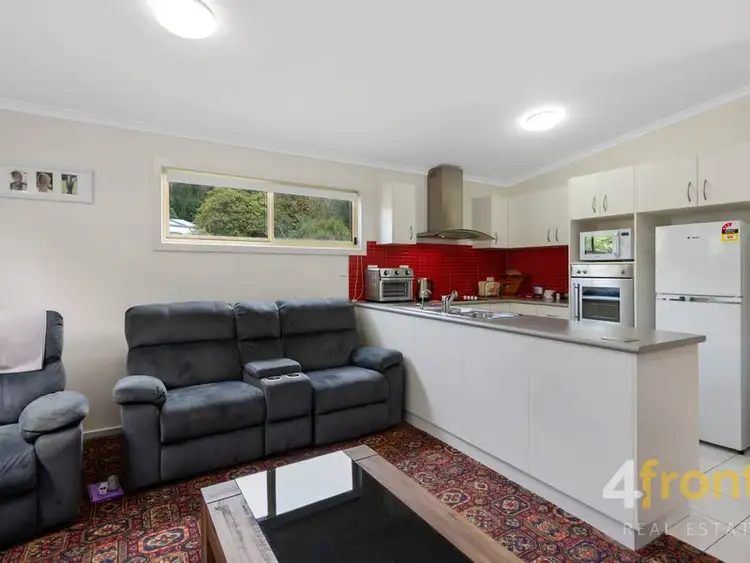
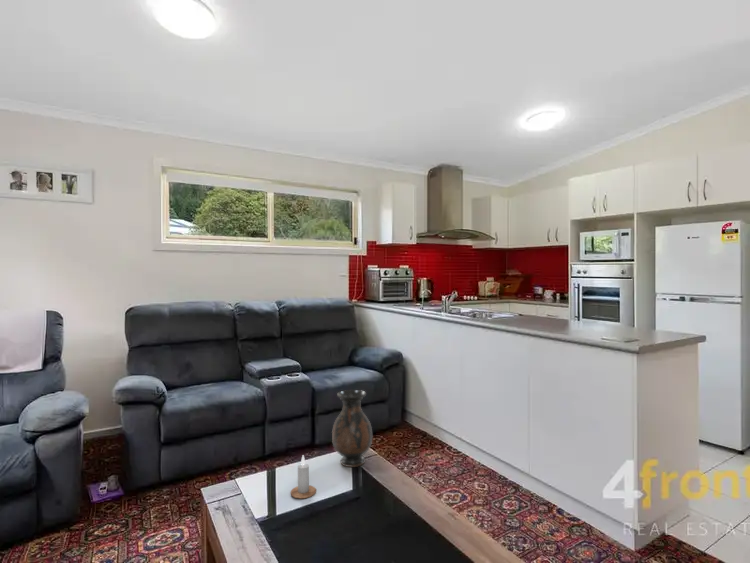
+ candle (303, 473)
+ vase (352, 427)
